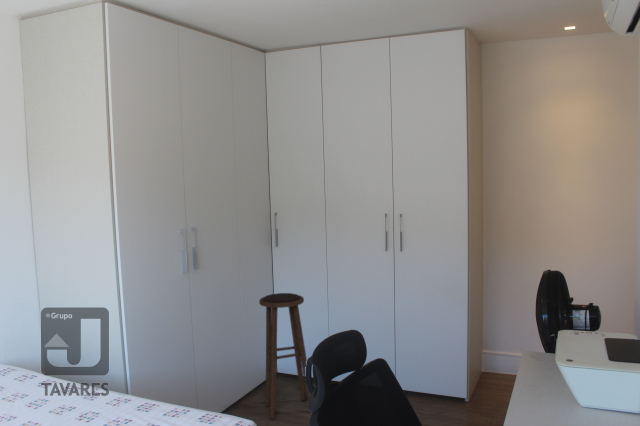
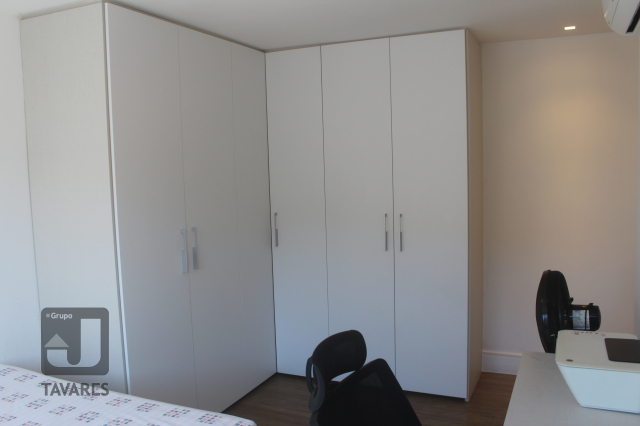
- stool (285, 355)
